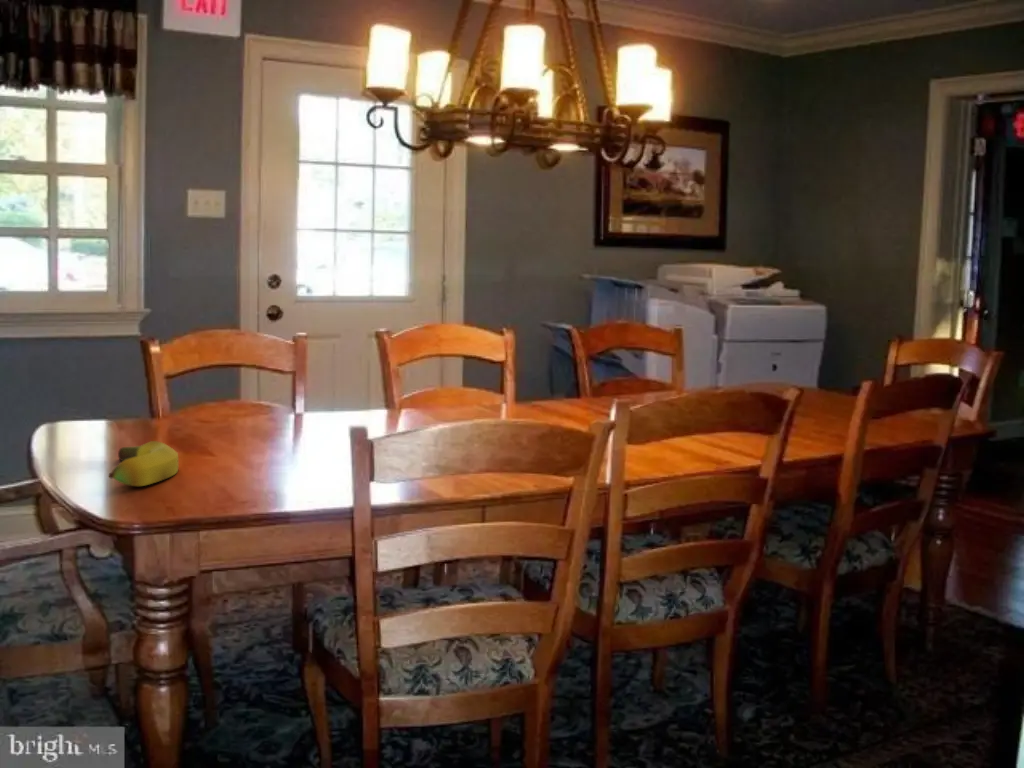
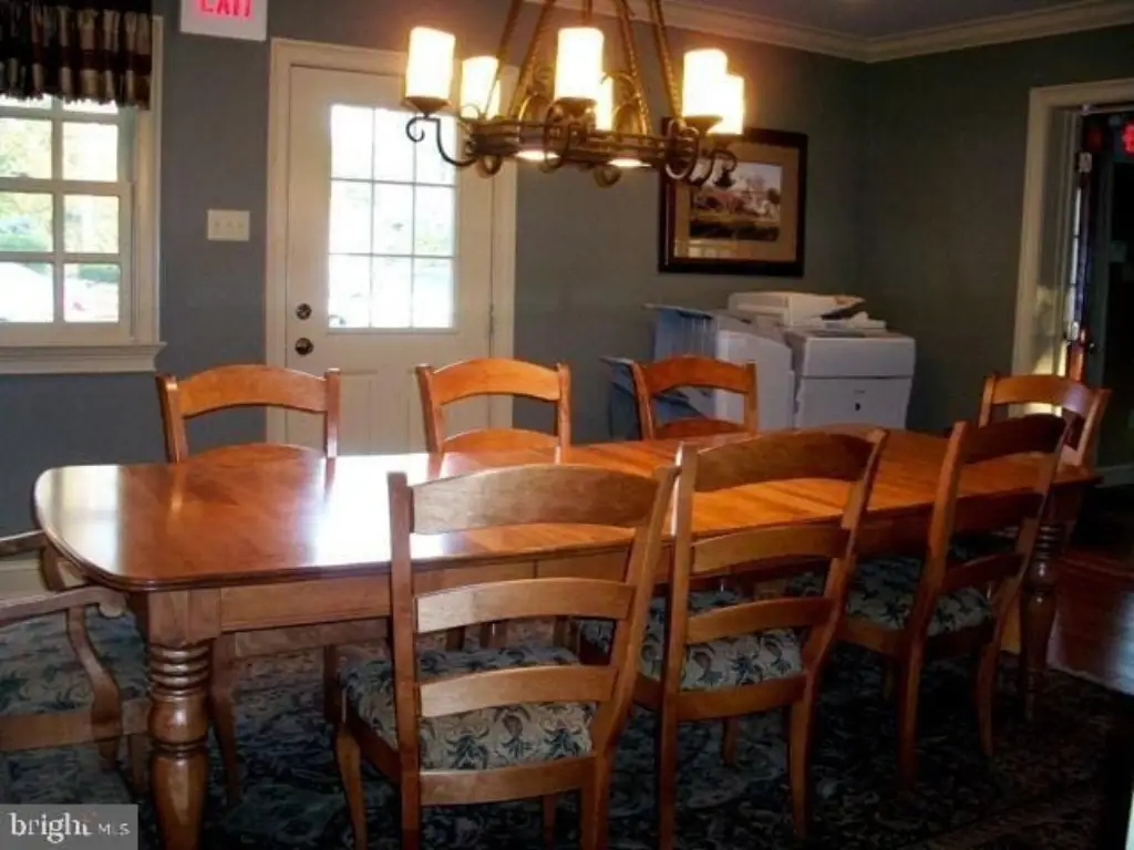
- fruit (134, 461)
